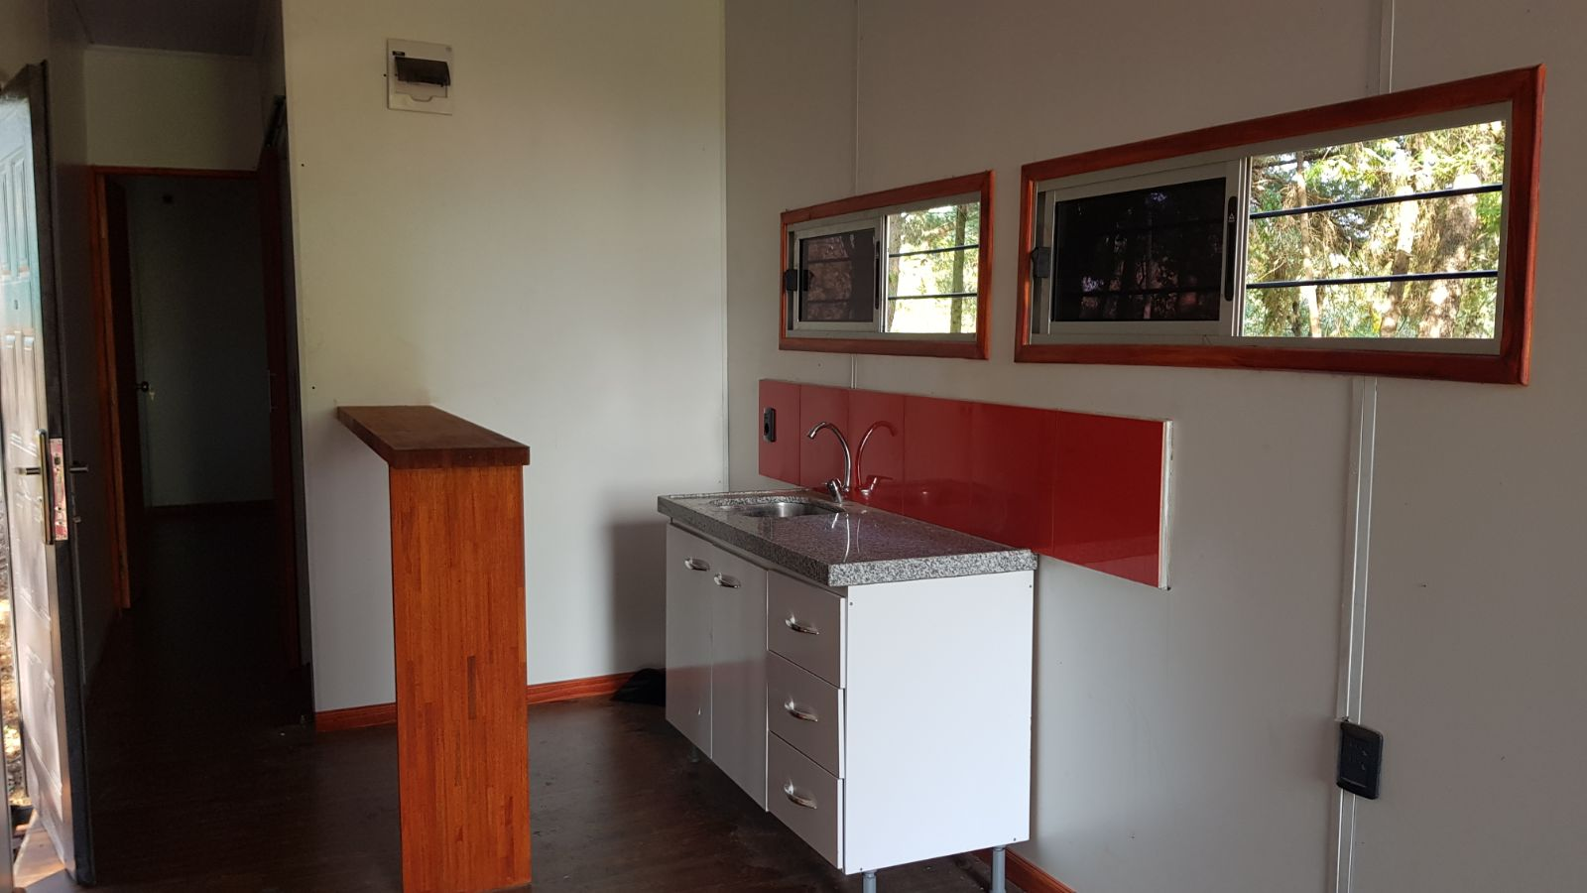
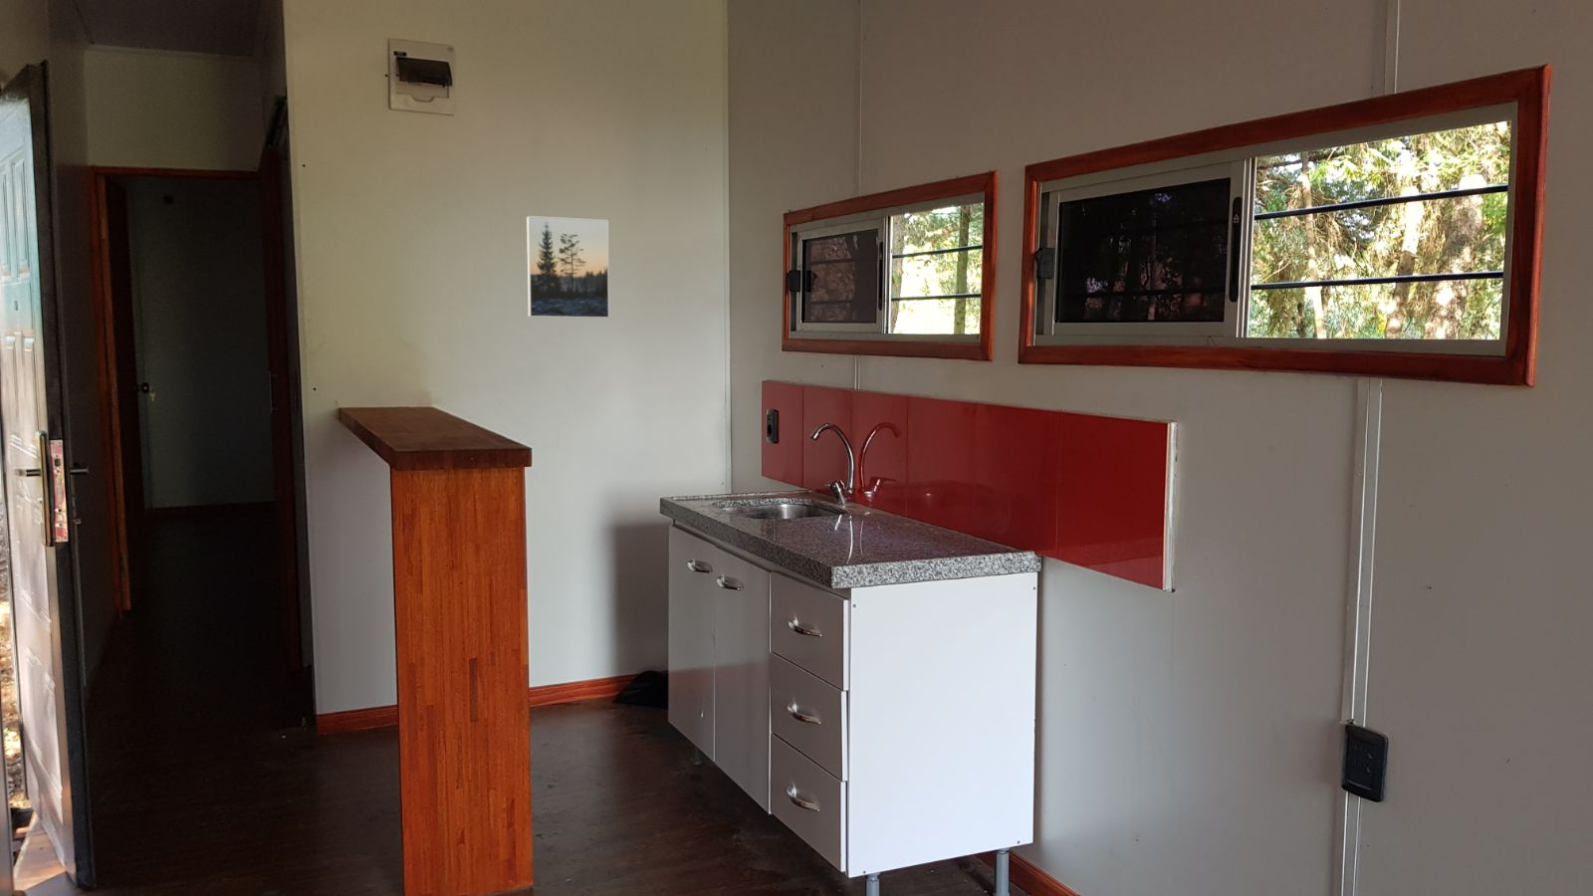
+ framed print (569, 268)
